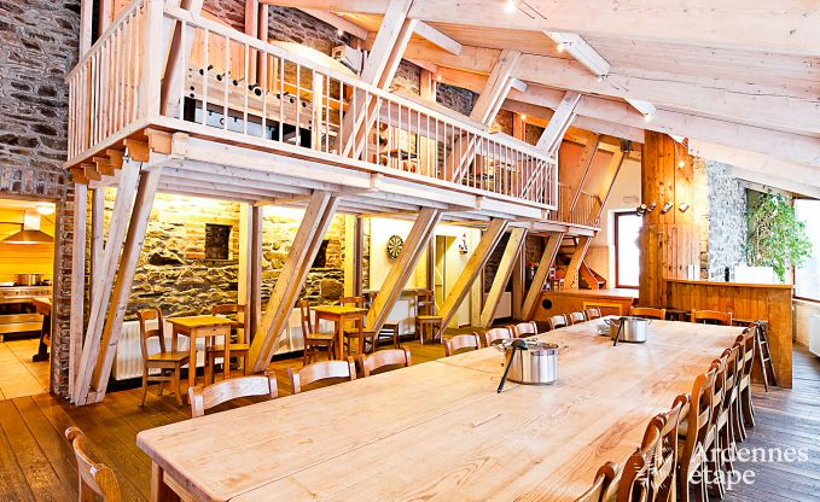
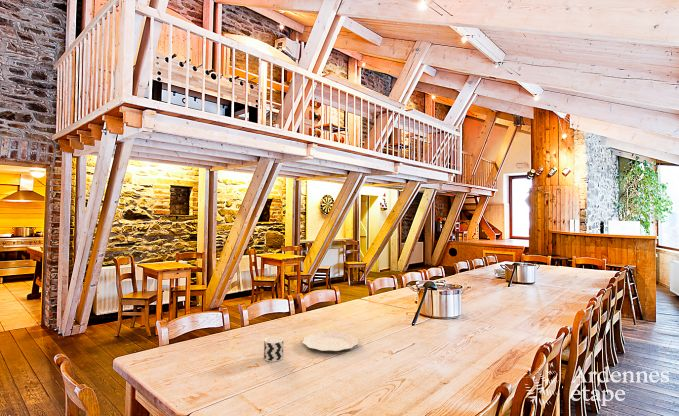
+ plate (330, 342)
+ cup (272, 347)
